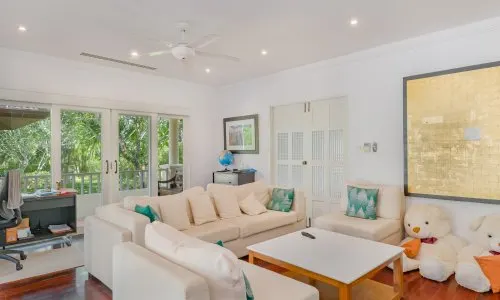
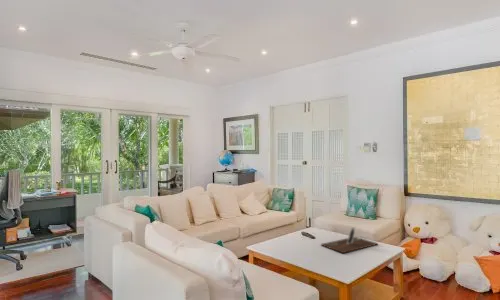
+ decorative tray (349, 235)
